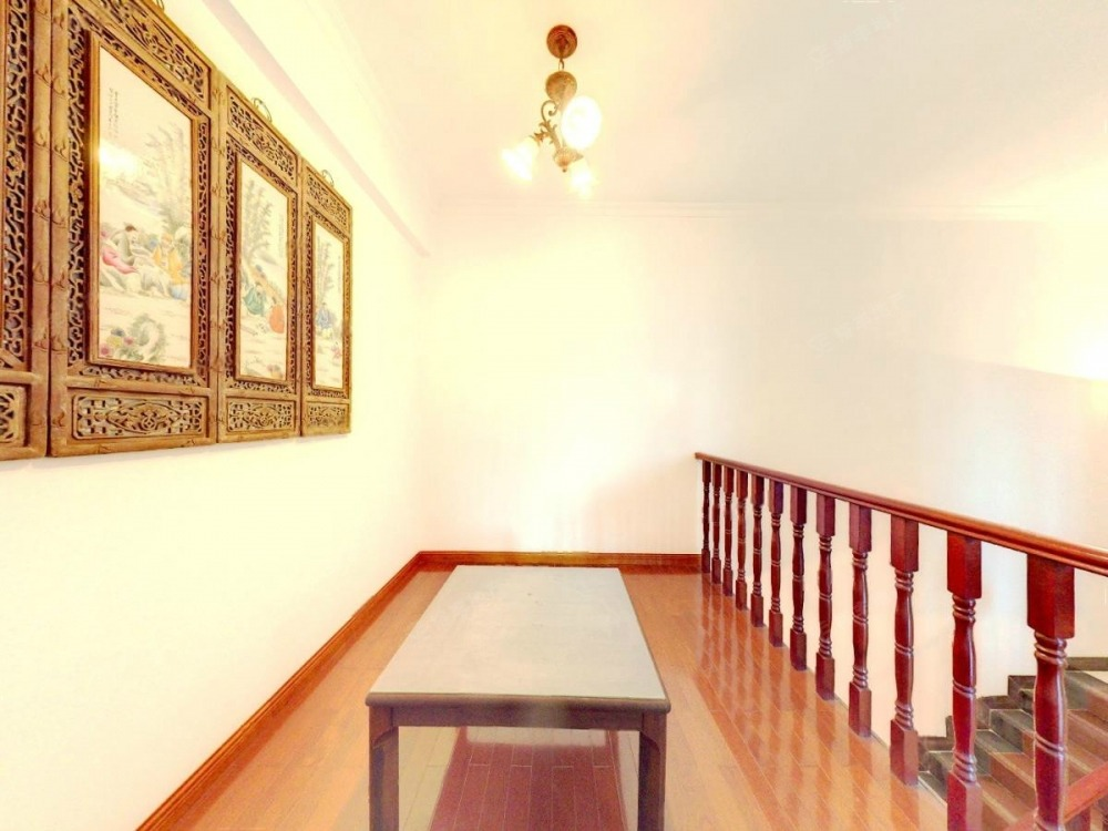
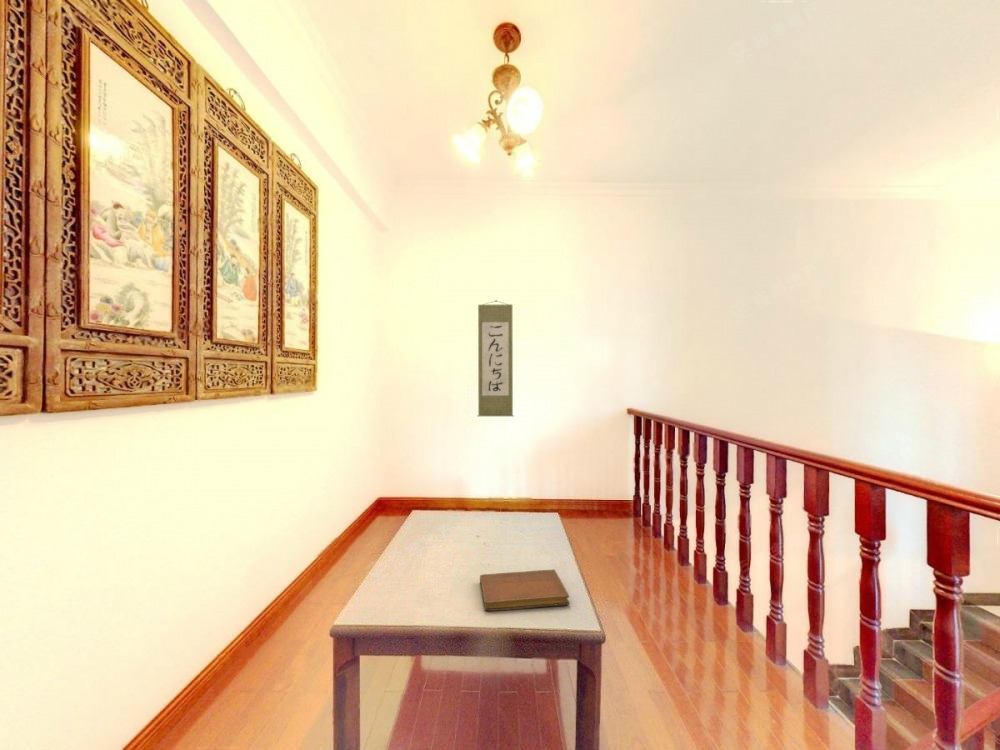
+ wall scroll (495, 358)
+ notebook (522, 588)
